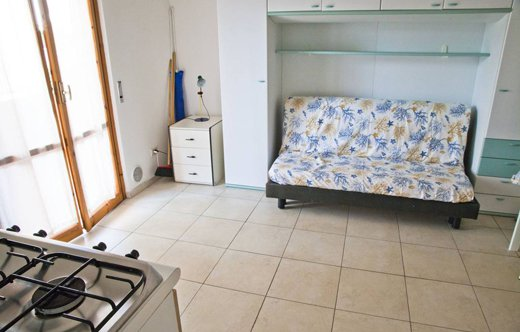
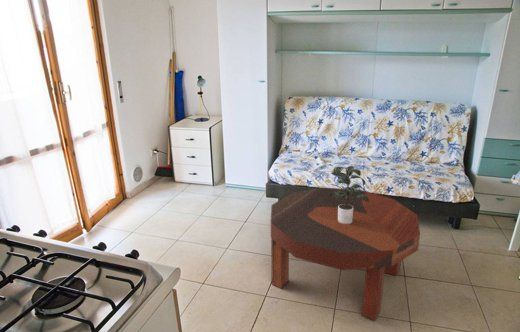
+ coffee table (341, 246)
+ potted plant (351, 193)
